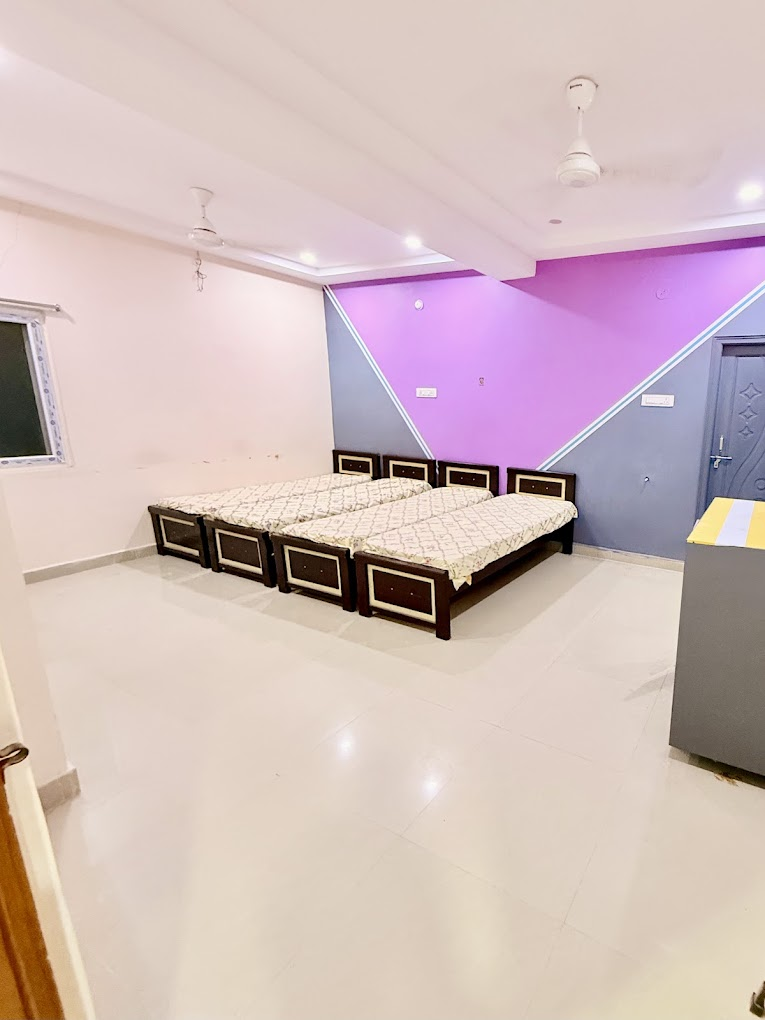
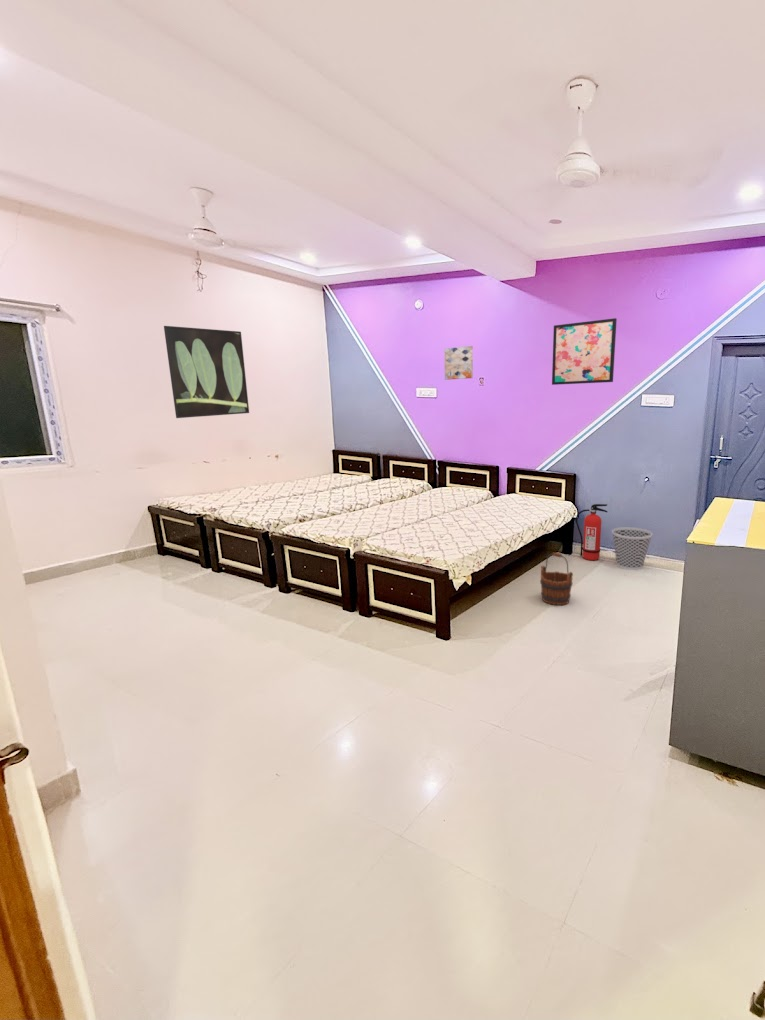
+ fire extinguisher (590, 531)
+ wall art (458, 363)
+ wastebasket (630, 549)
+ wooden bucket (556, 576)
+ wall art (582, 353)
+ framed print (209, 373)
